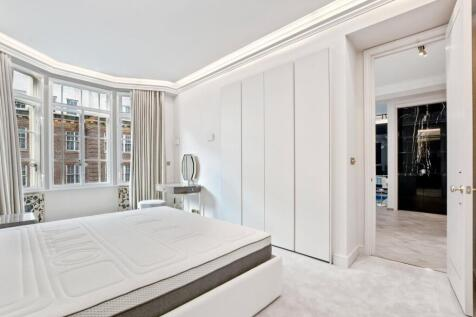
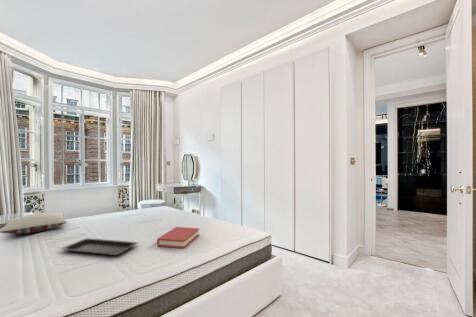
+ hardback book (179, 236)
+ serving tray (100, 247)
+ pillow (36, 221)
